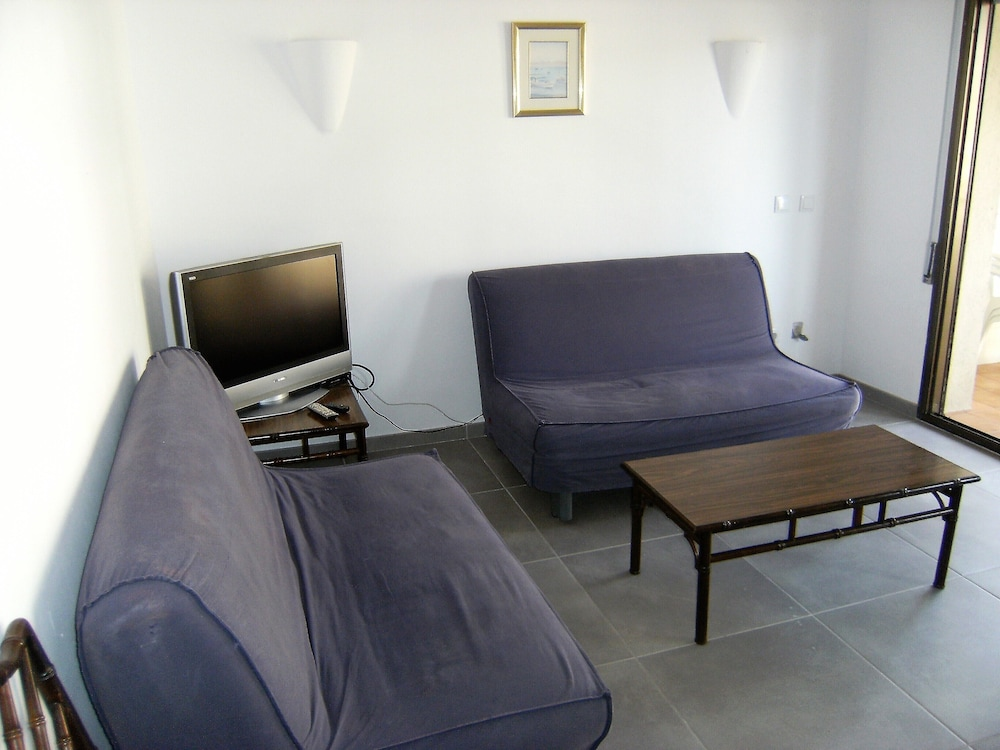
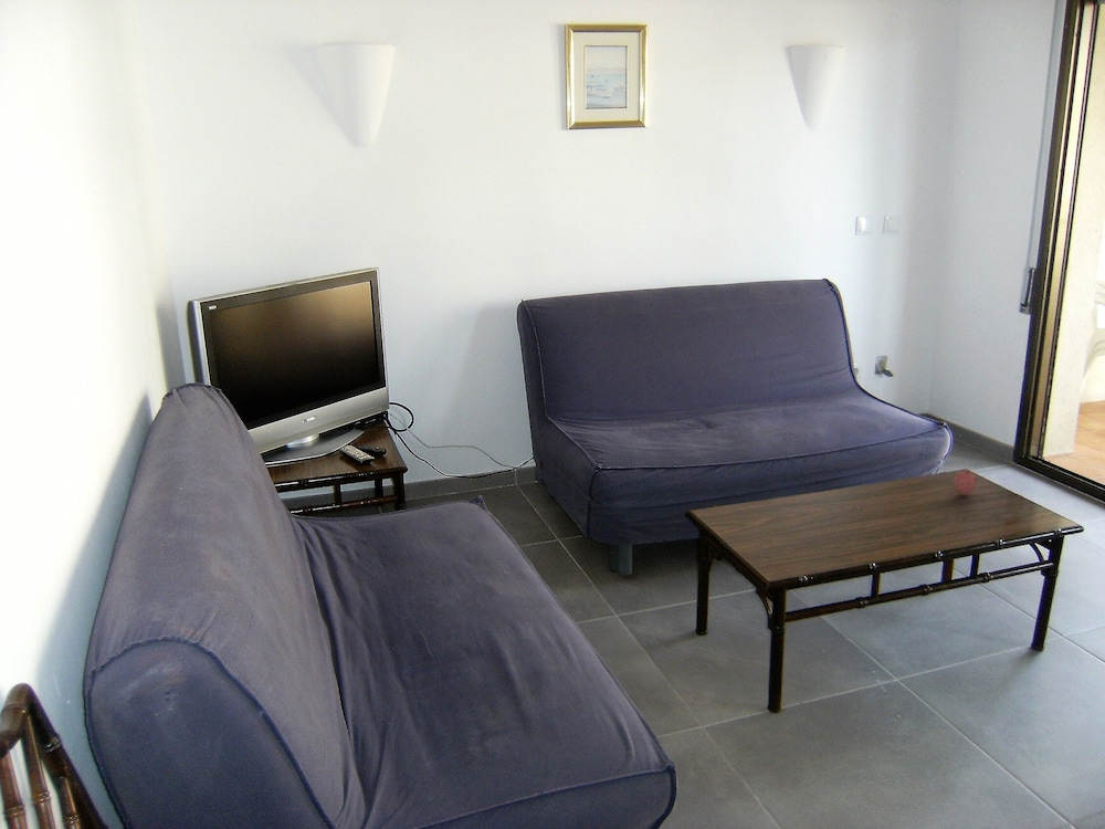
+ fruit (965, 482)
